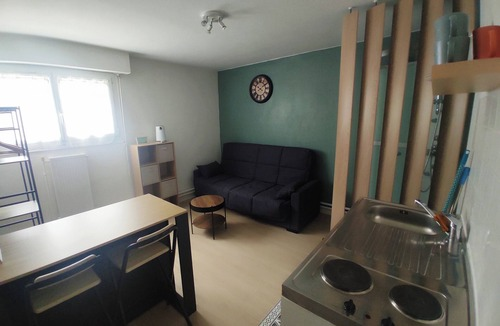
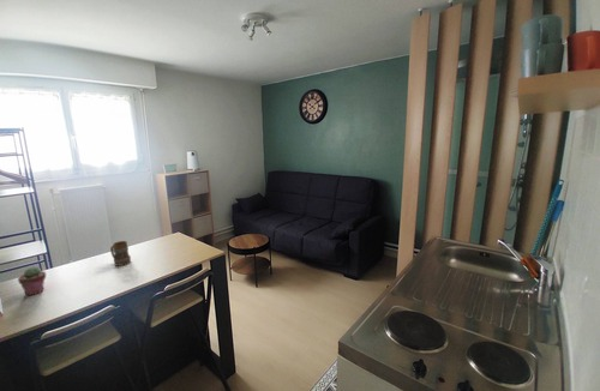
+ potted succulent (32, 279)
+ mug (119, 252)
